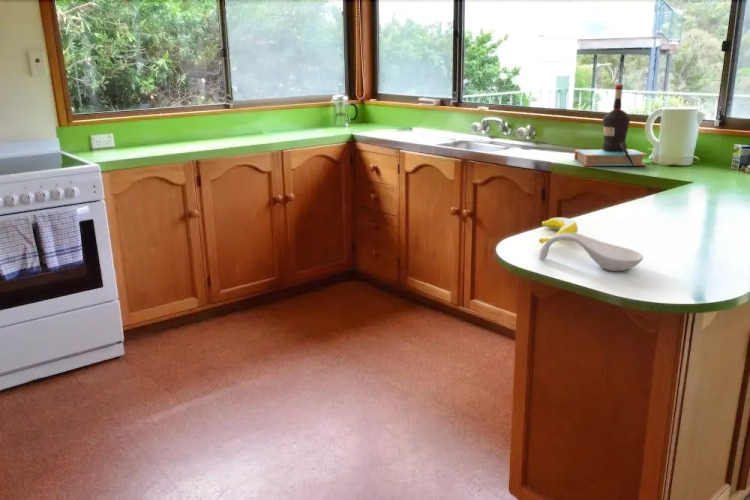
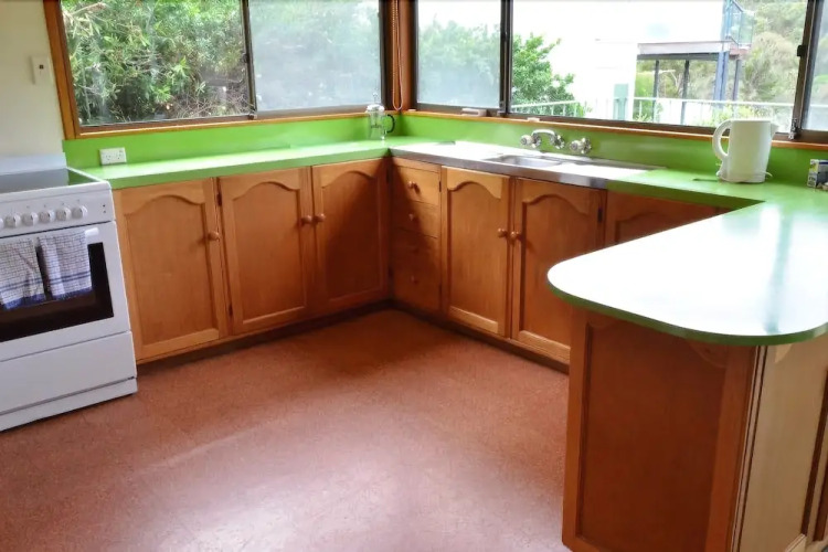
- banana (558, 228)
- bottle (613, 124)
- spoon rest (590, 250)
